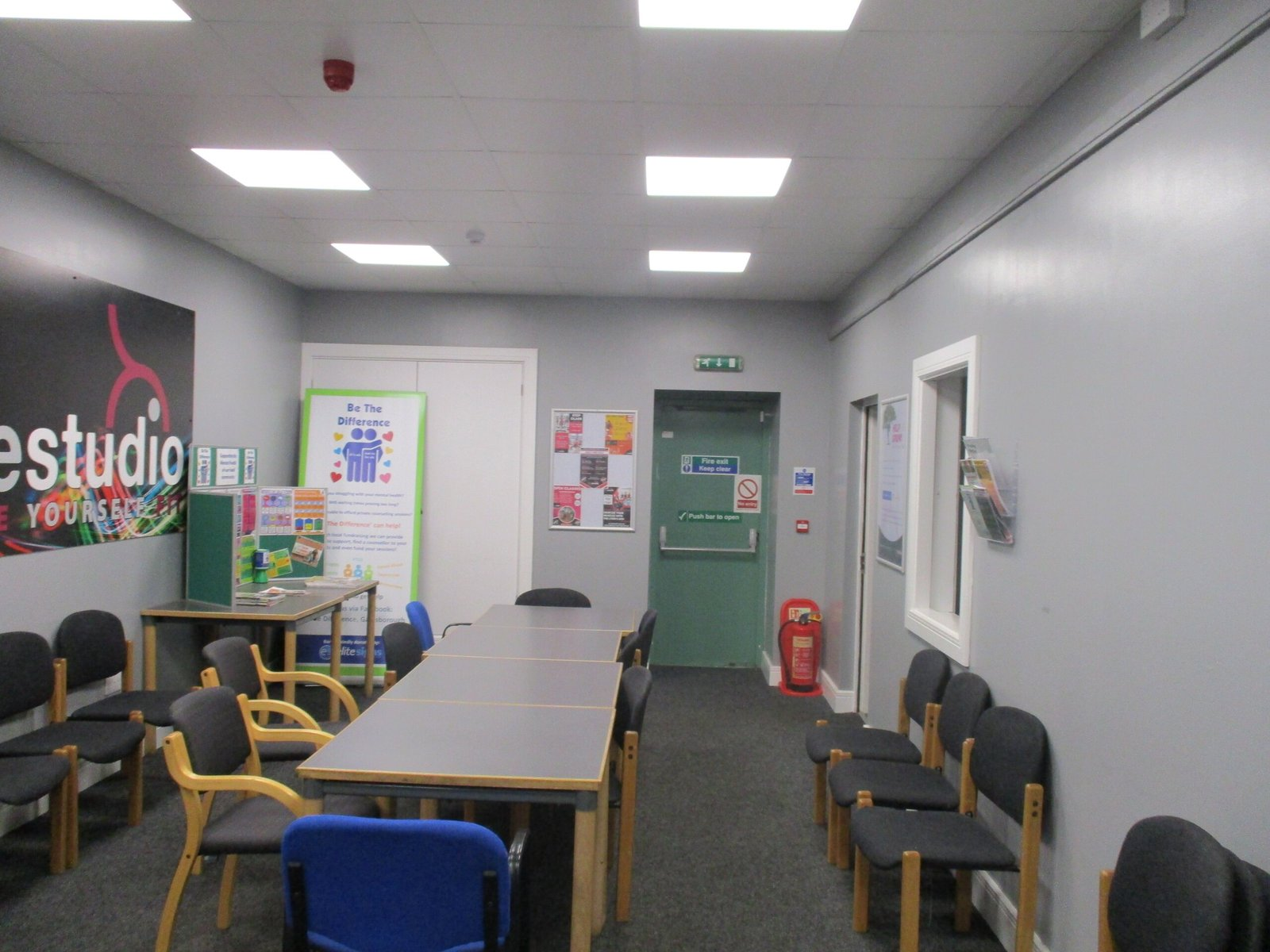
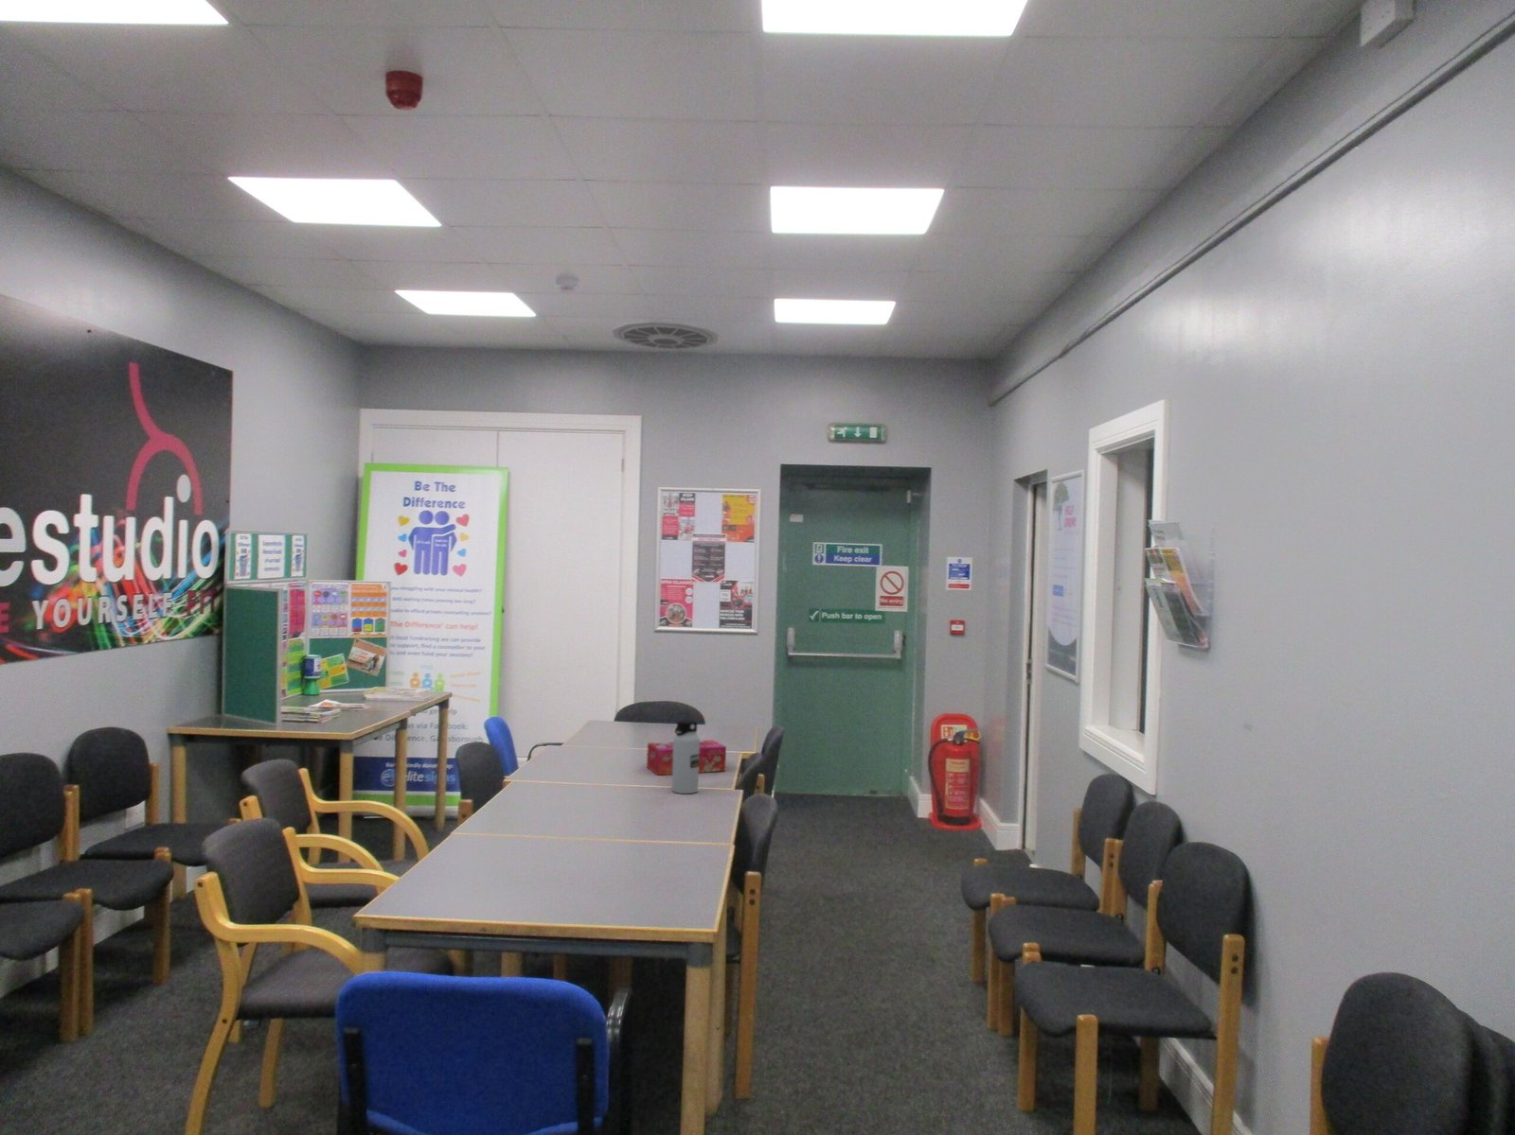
+ tissue box (699, 757)
+ water bottle (686, 756)
+ ceiling vent (666, 337)
